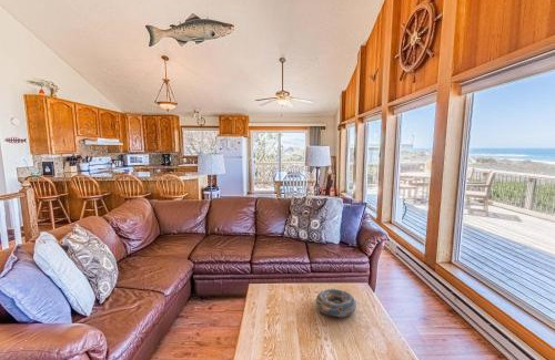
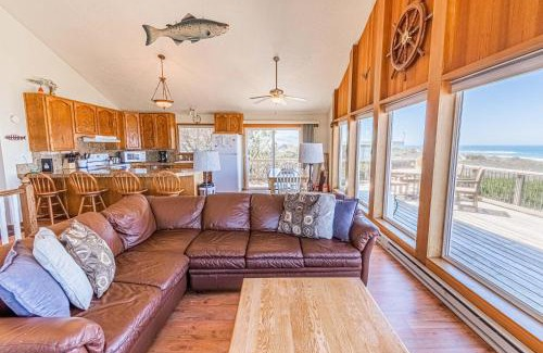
- decorative bowl (335, 304)
